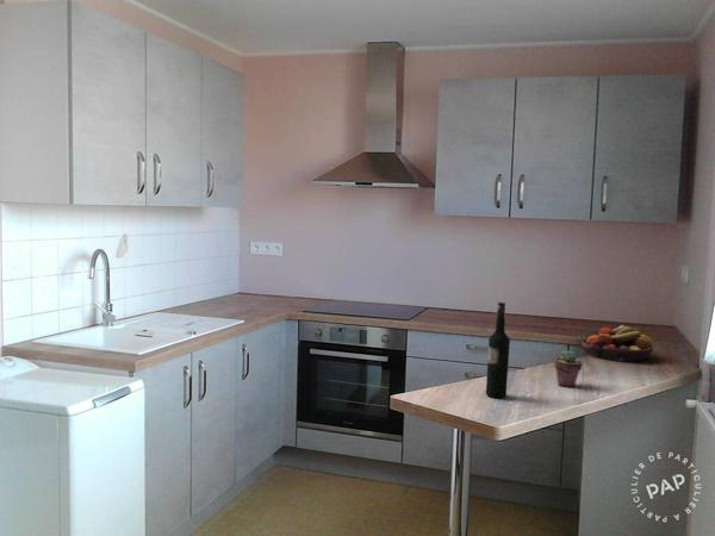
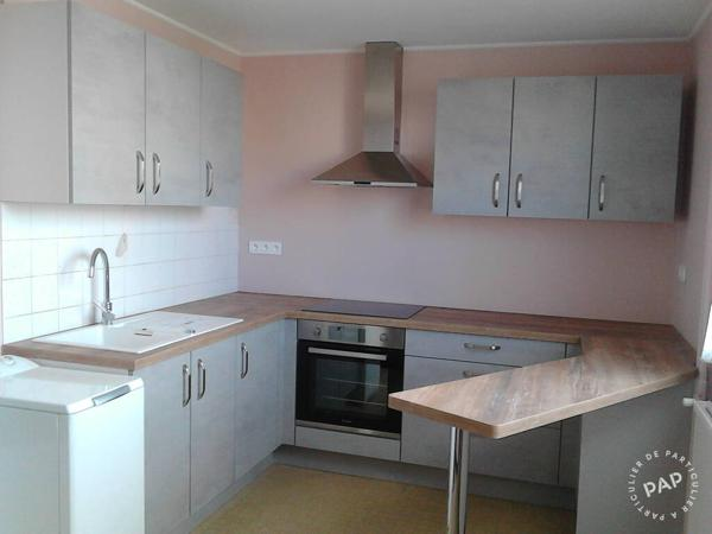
- potted succulent (567, 367)
- wine bottle (498, 349)
- fruit bowl (616, 339)
